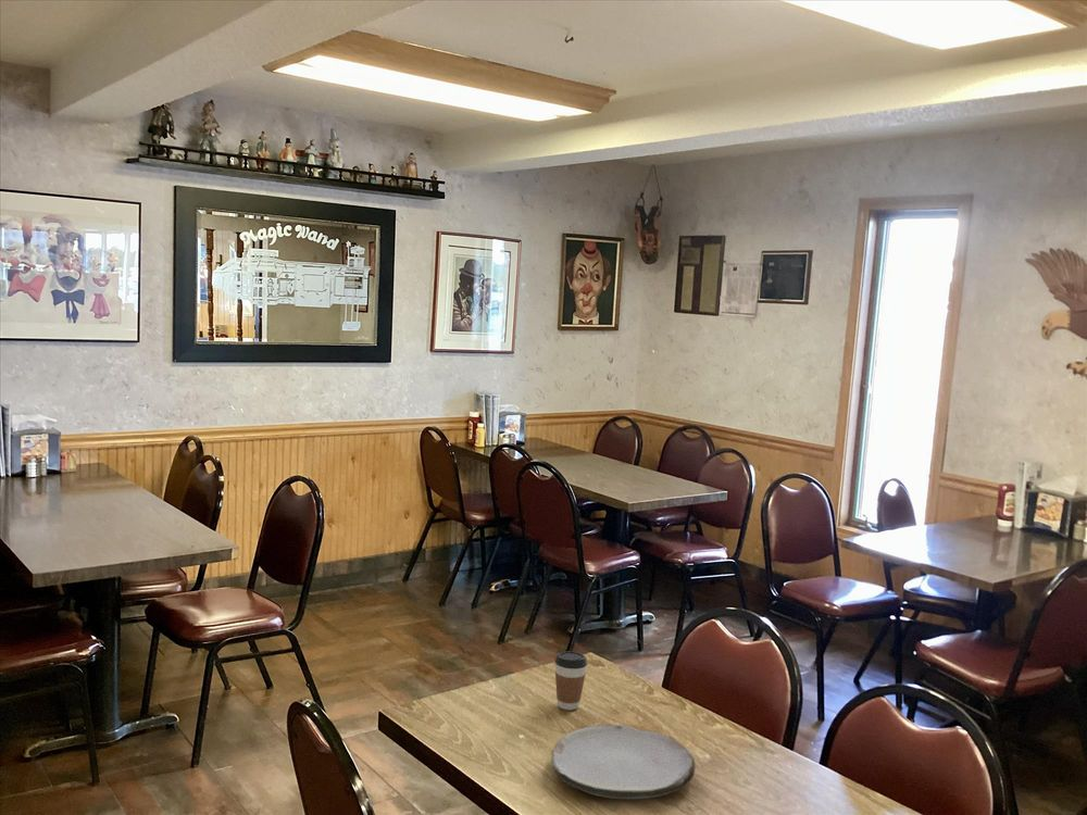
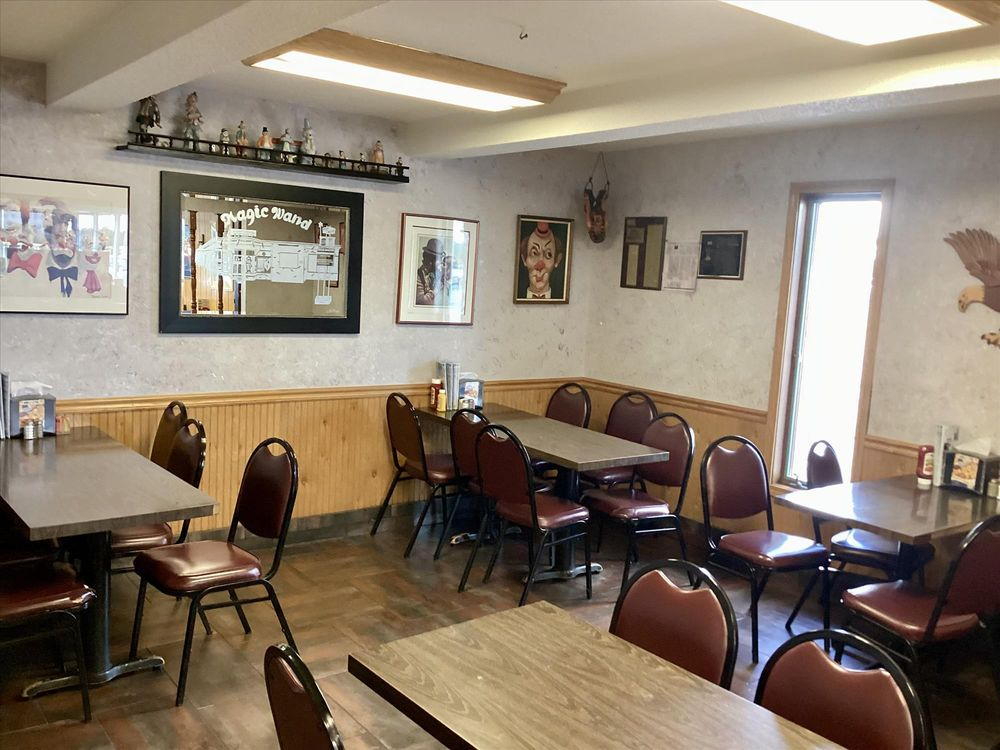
- plate (622, 762)
- coffee cup (570, 680)
